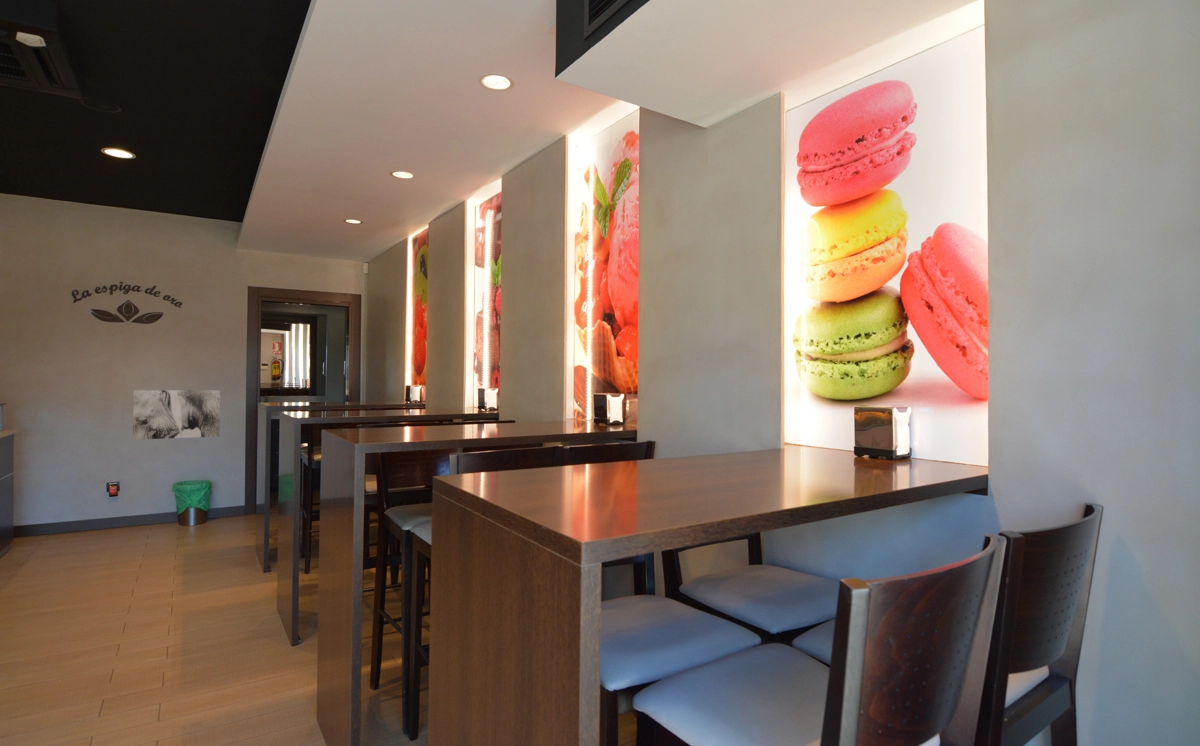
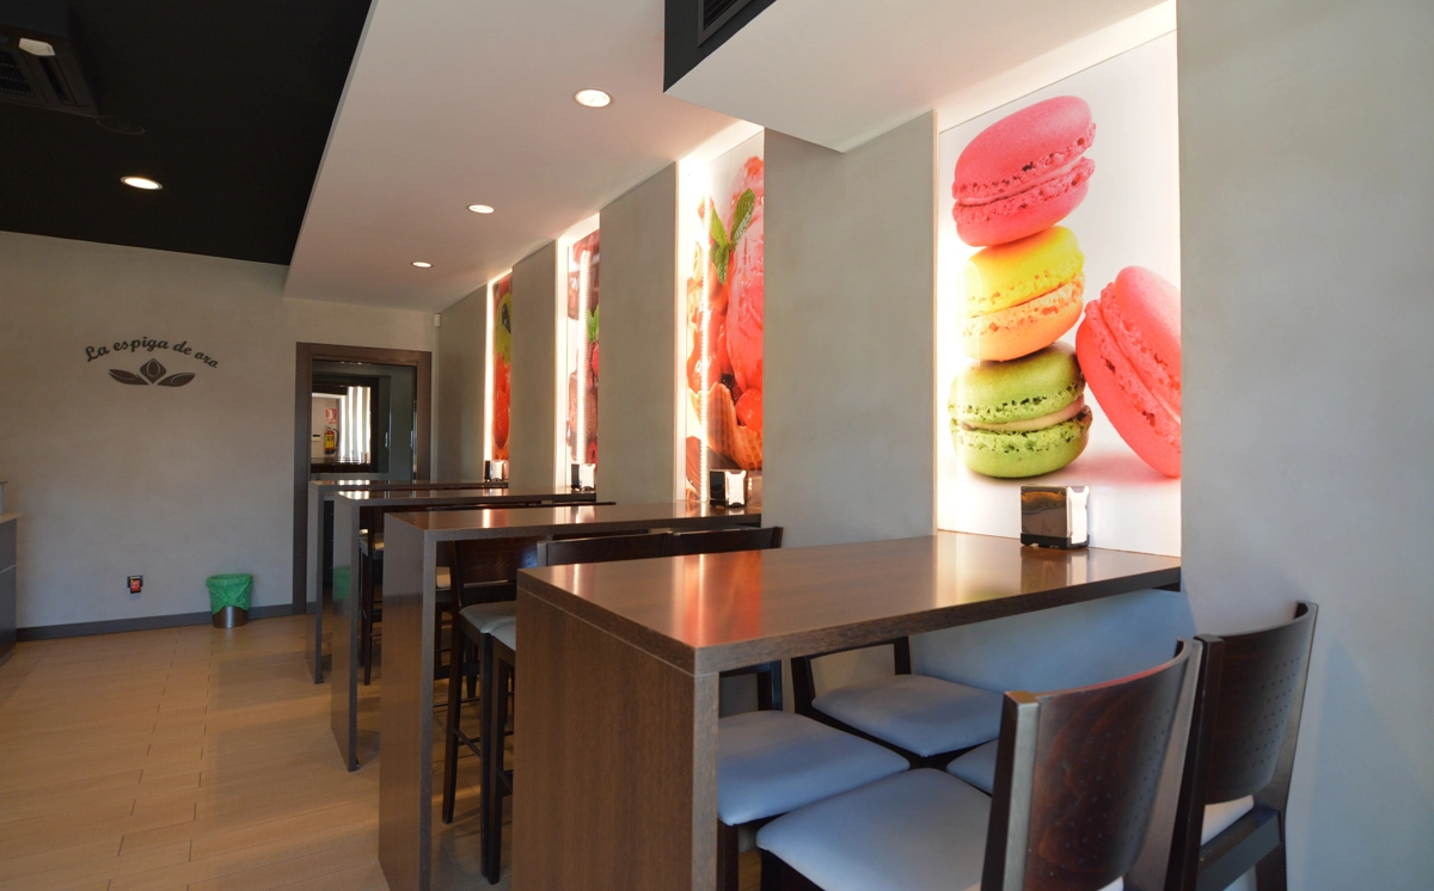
- wall art (177, 414)
